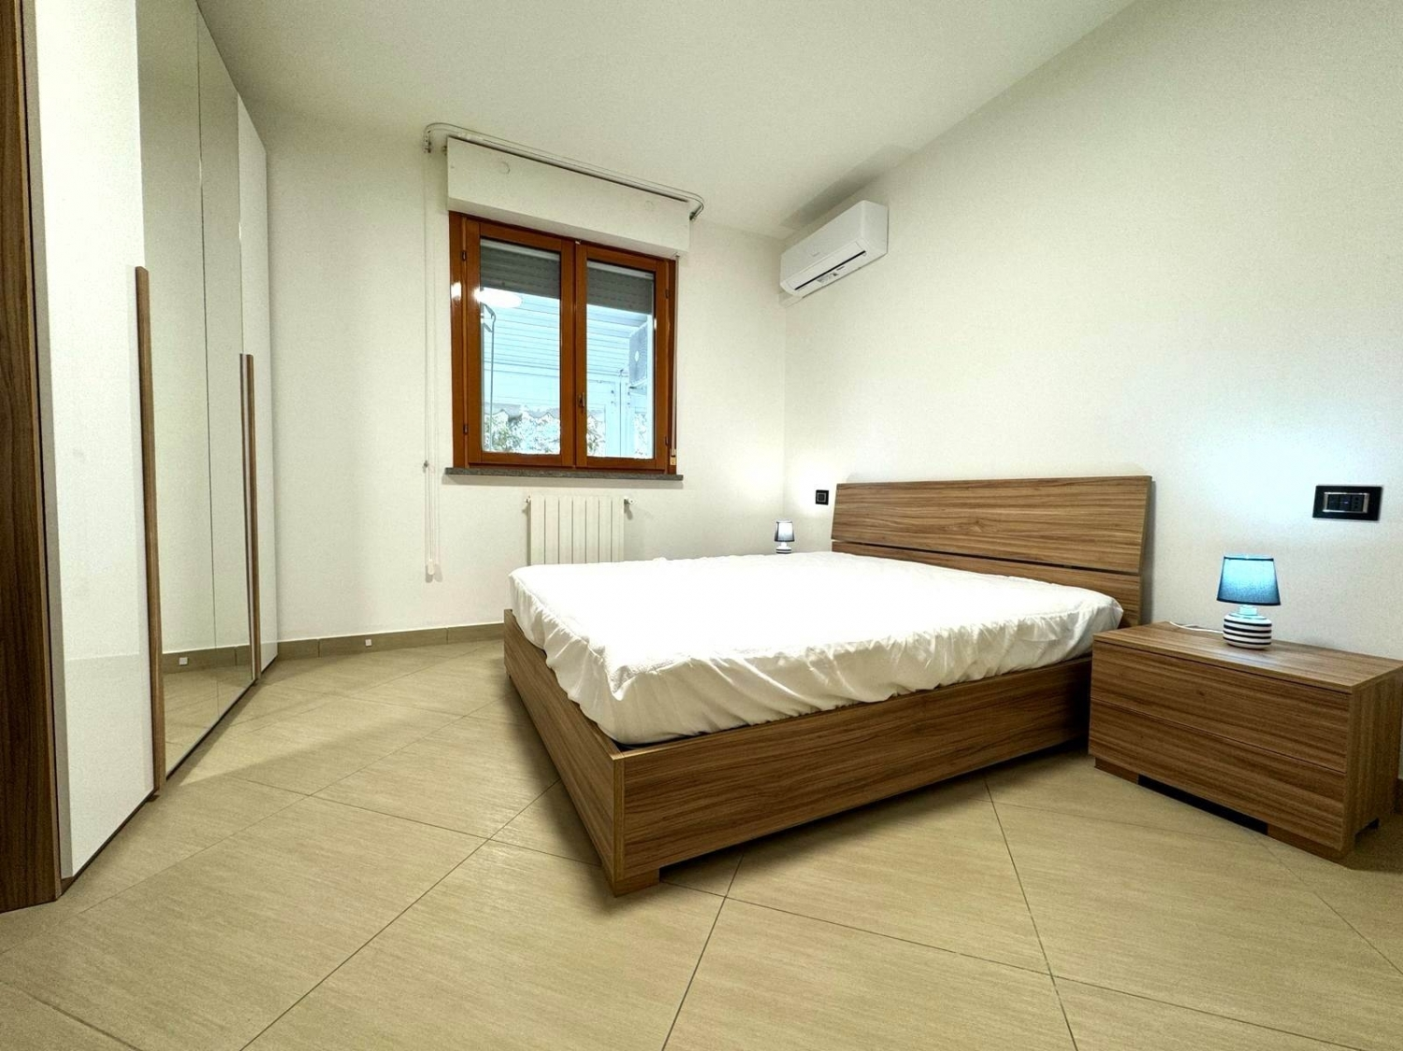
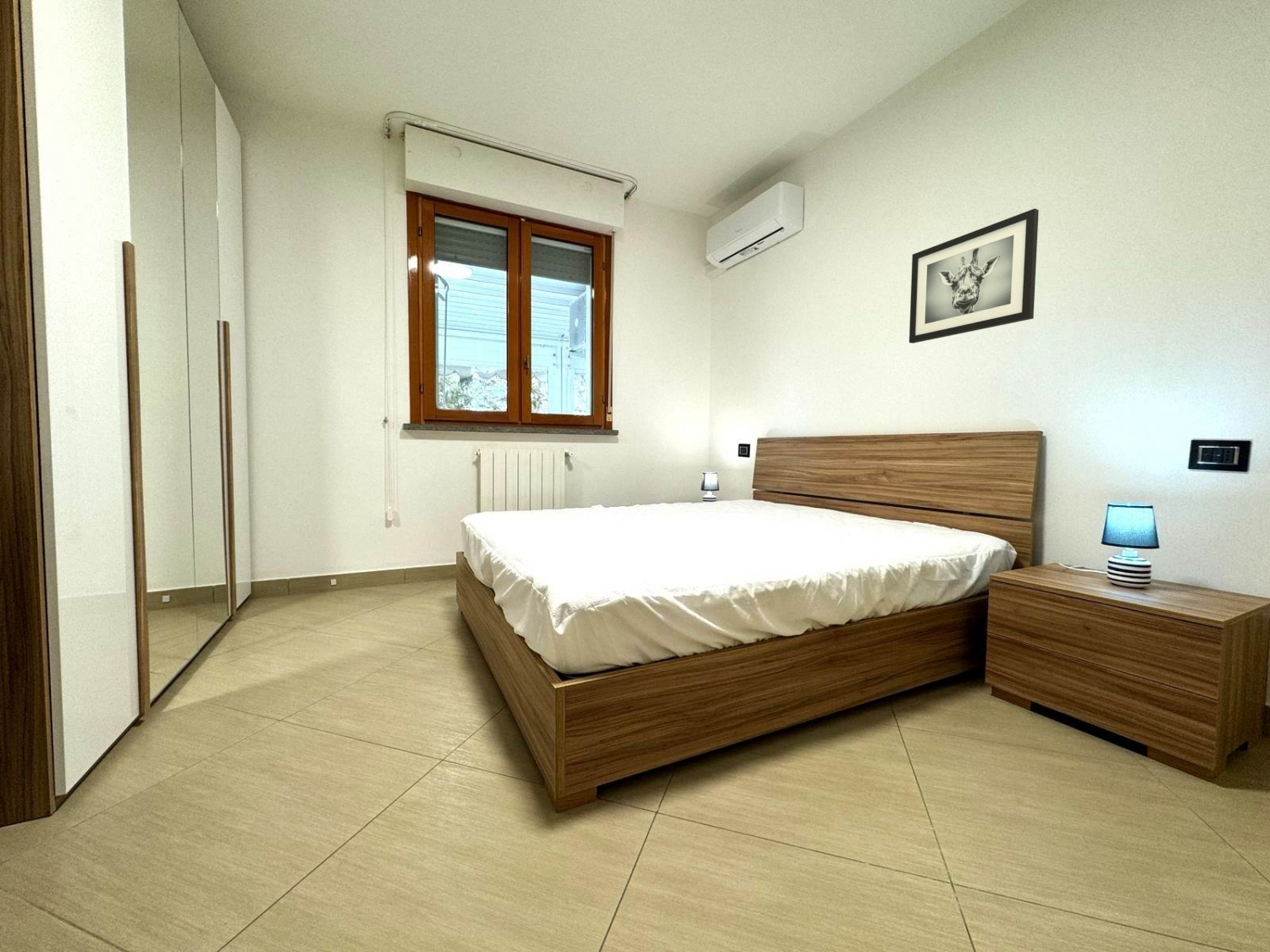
+ wall art (967, 283)
